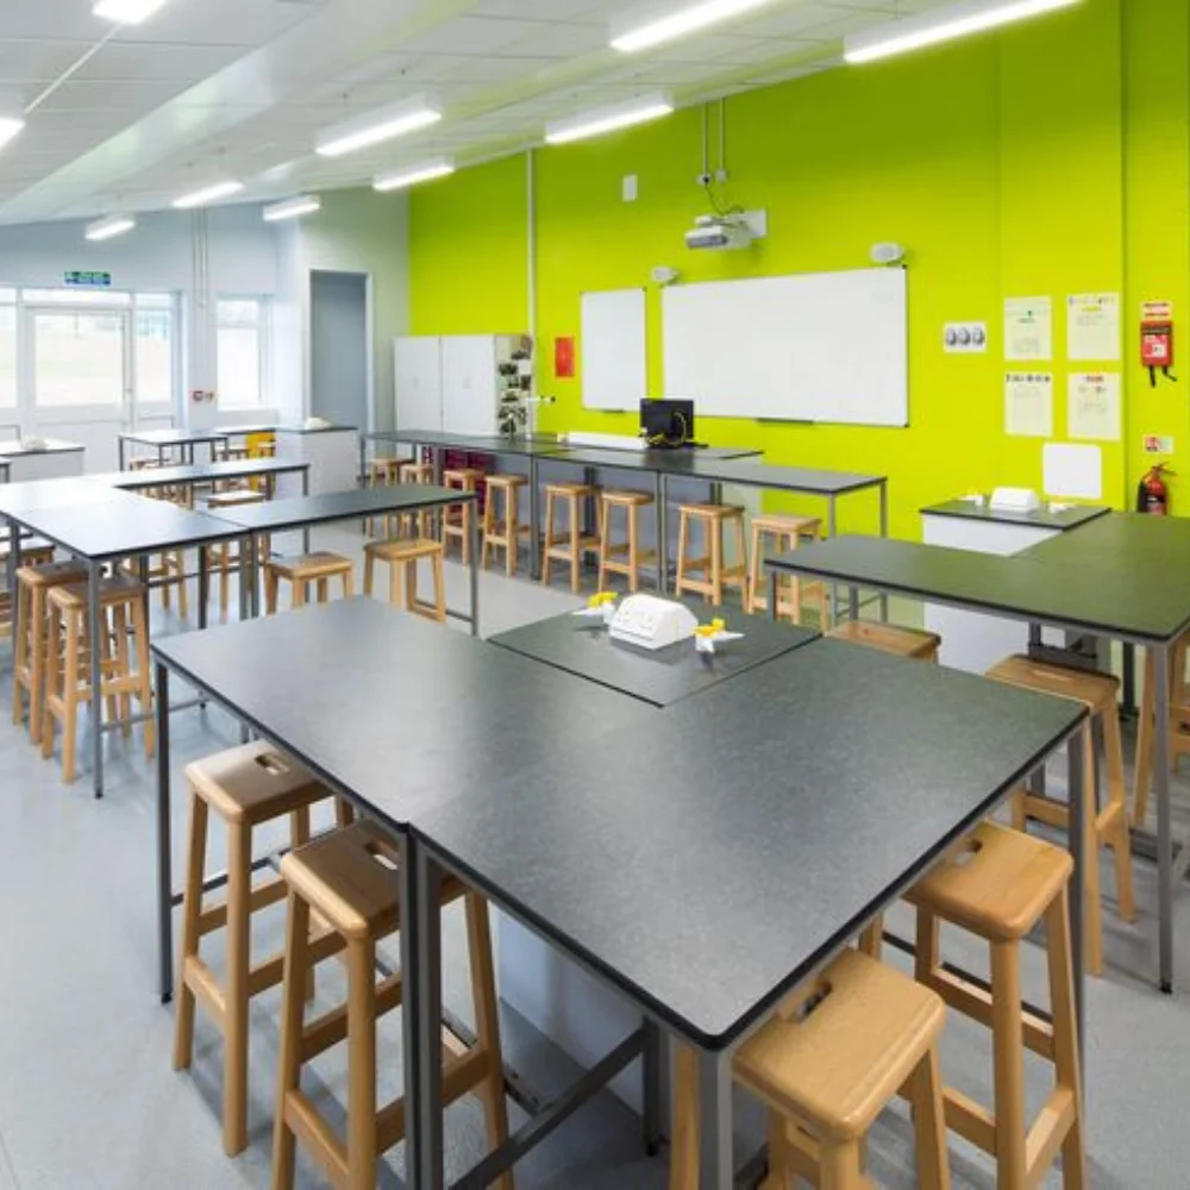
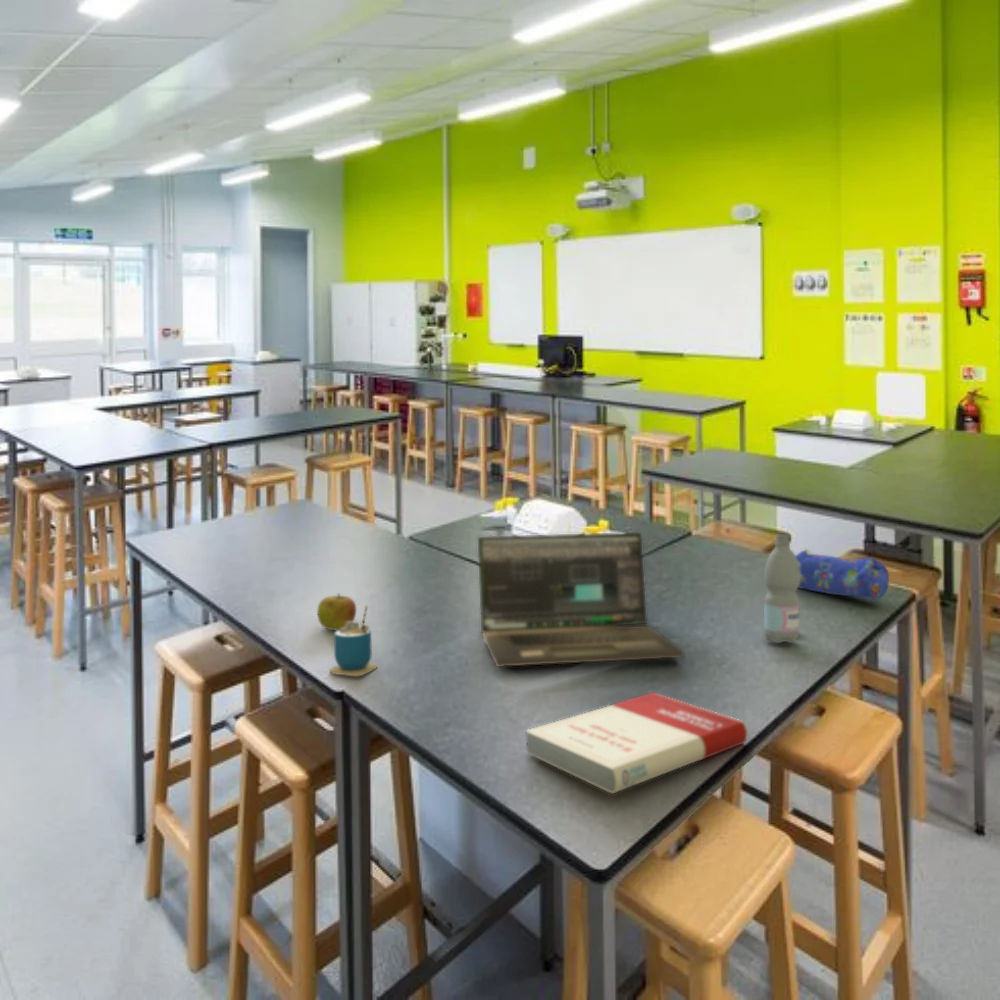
+ water bottle (785, 586)
+ book (637, 737)
+ laptop (574, 593)
+ apple (336, 610)
+ cup (352, 637)
+ pencil case (835, 573)
